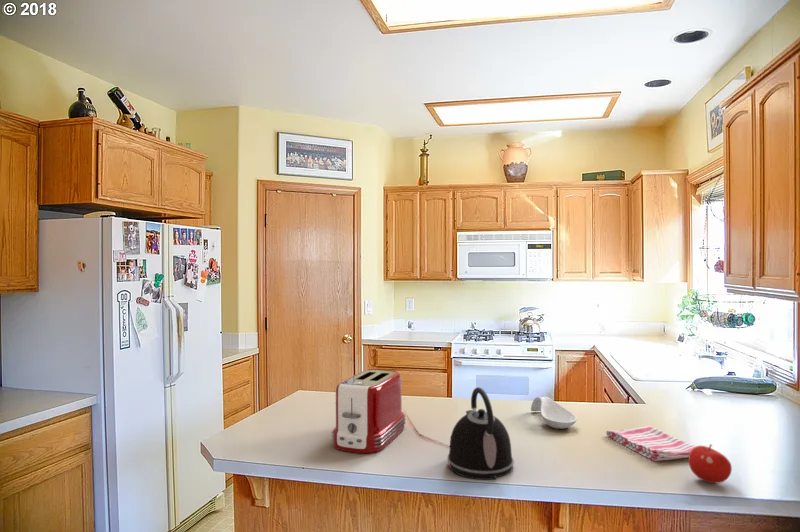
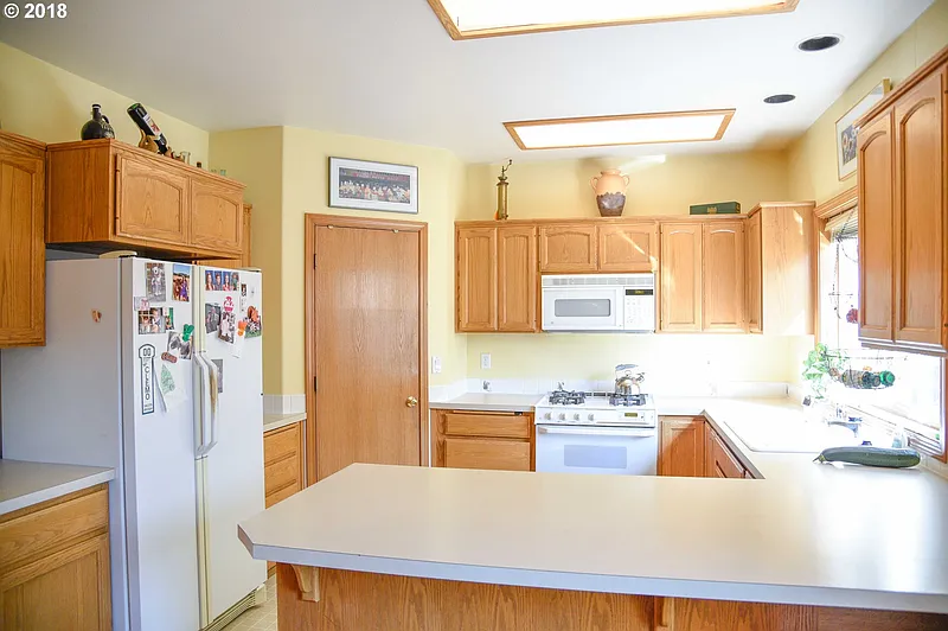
- fruit (709, 462)
- kettle (480, 426)
- dish towel (652, 440)
- toaster (370, 406)
- spoon rest (550, 411)
